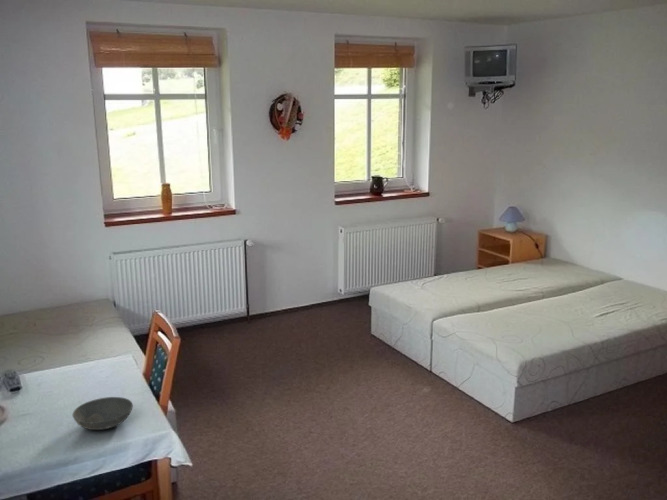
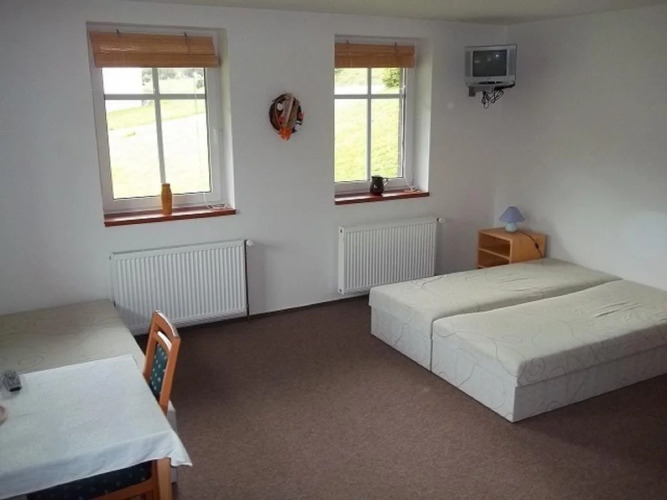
- bowl (103, 416)
